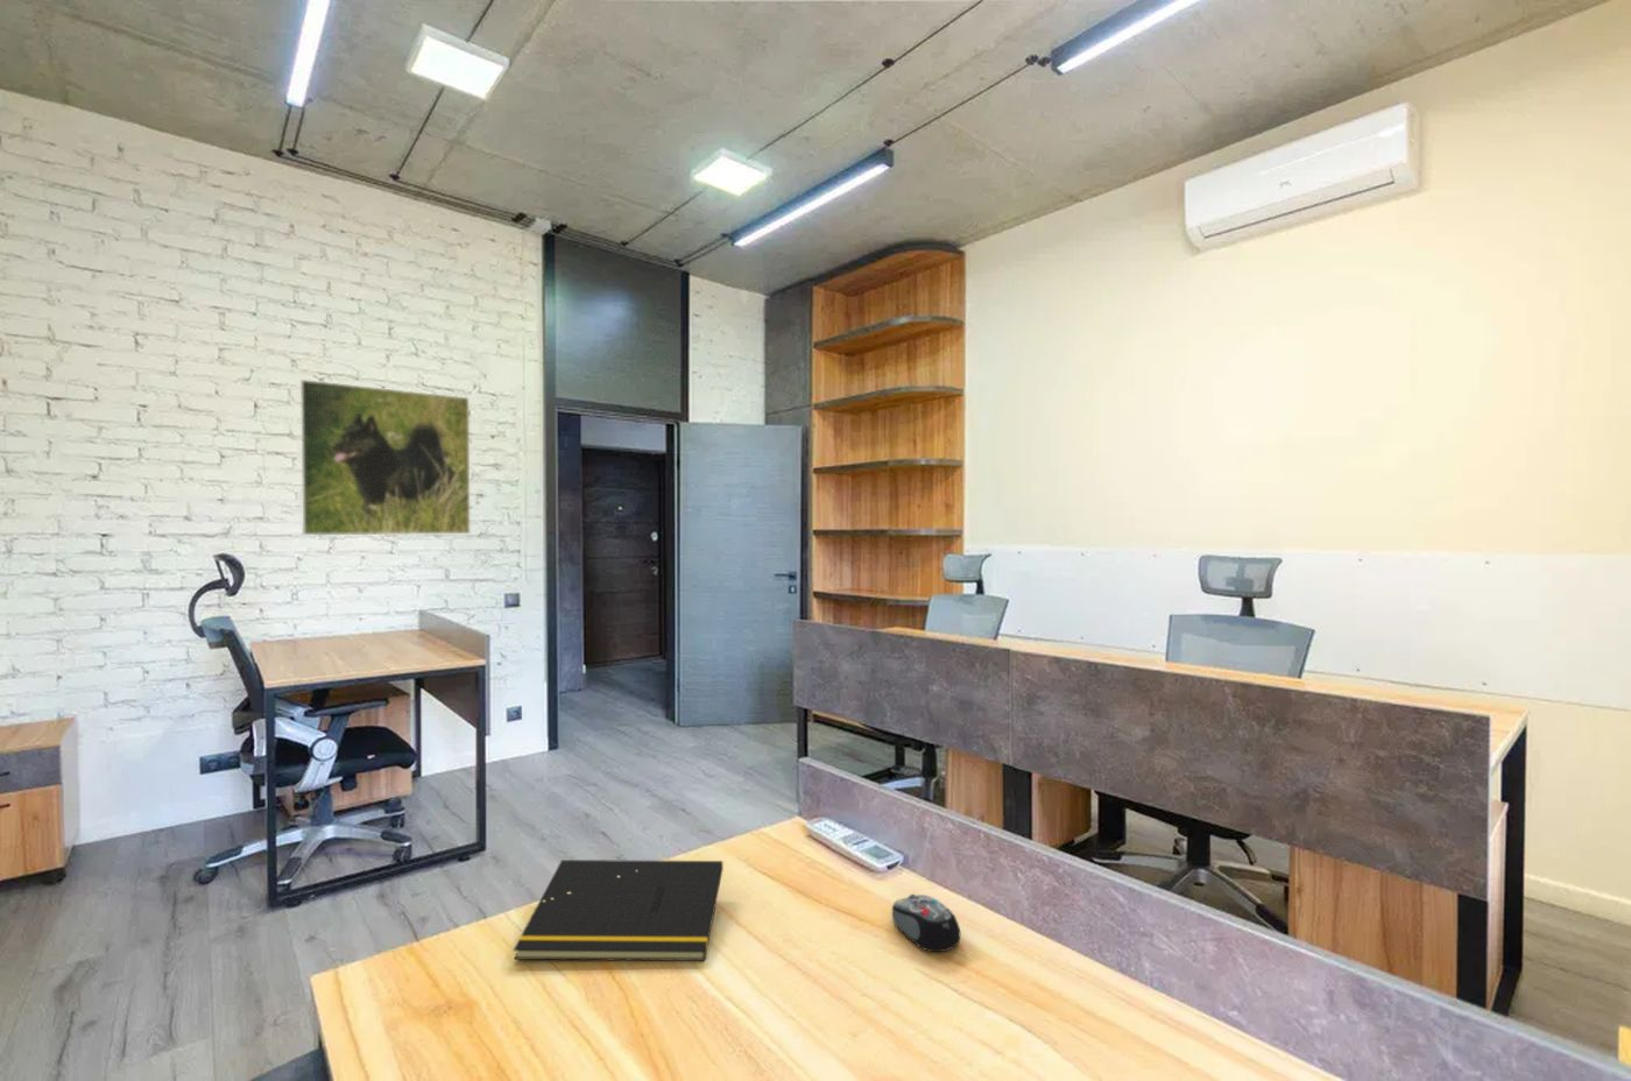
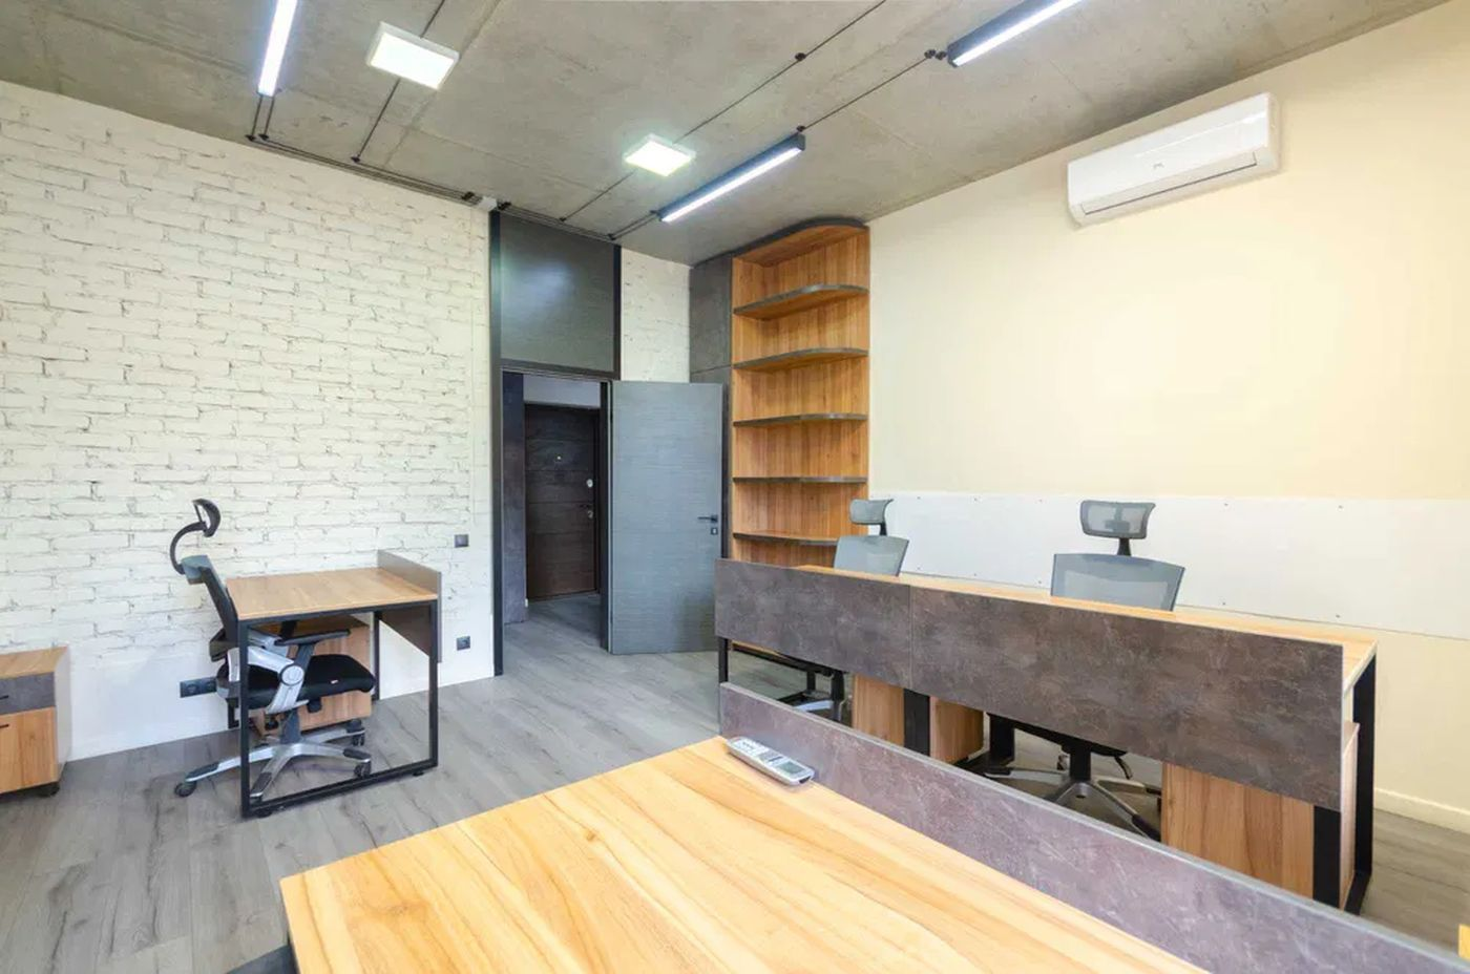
- notepad (627, 905)
- computer mouse (925, 916)
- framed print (391, 461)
